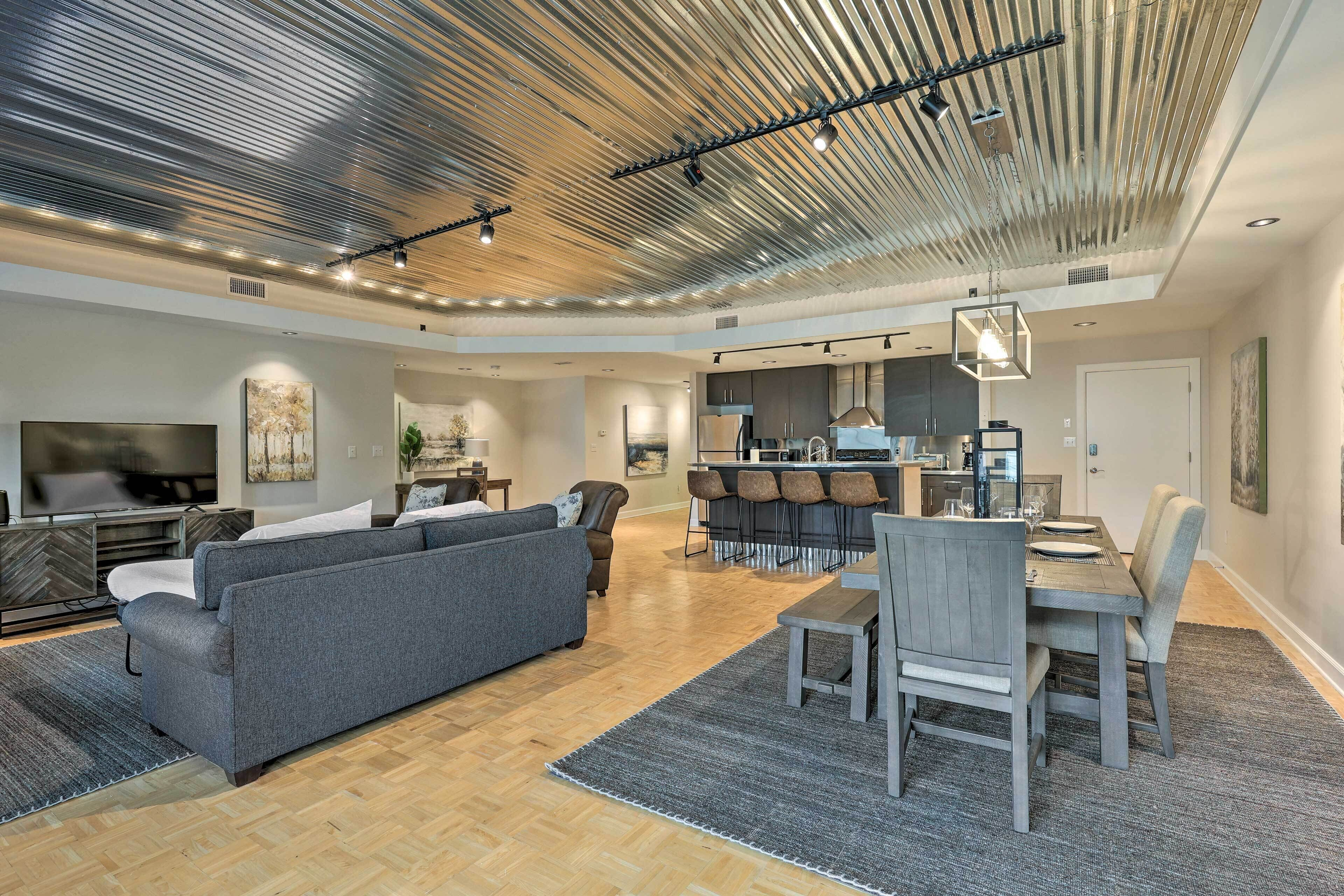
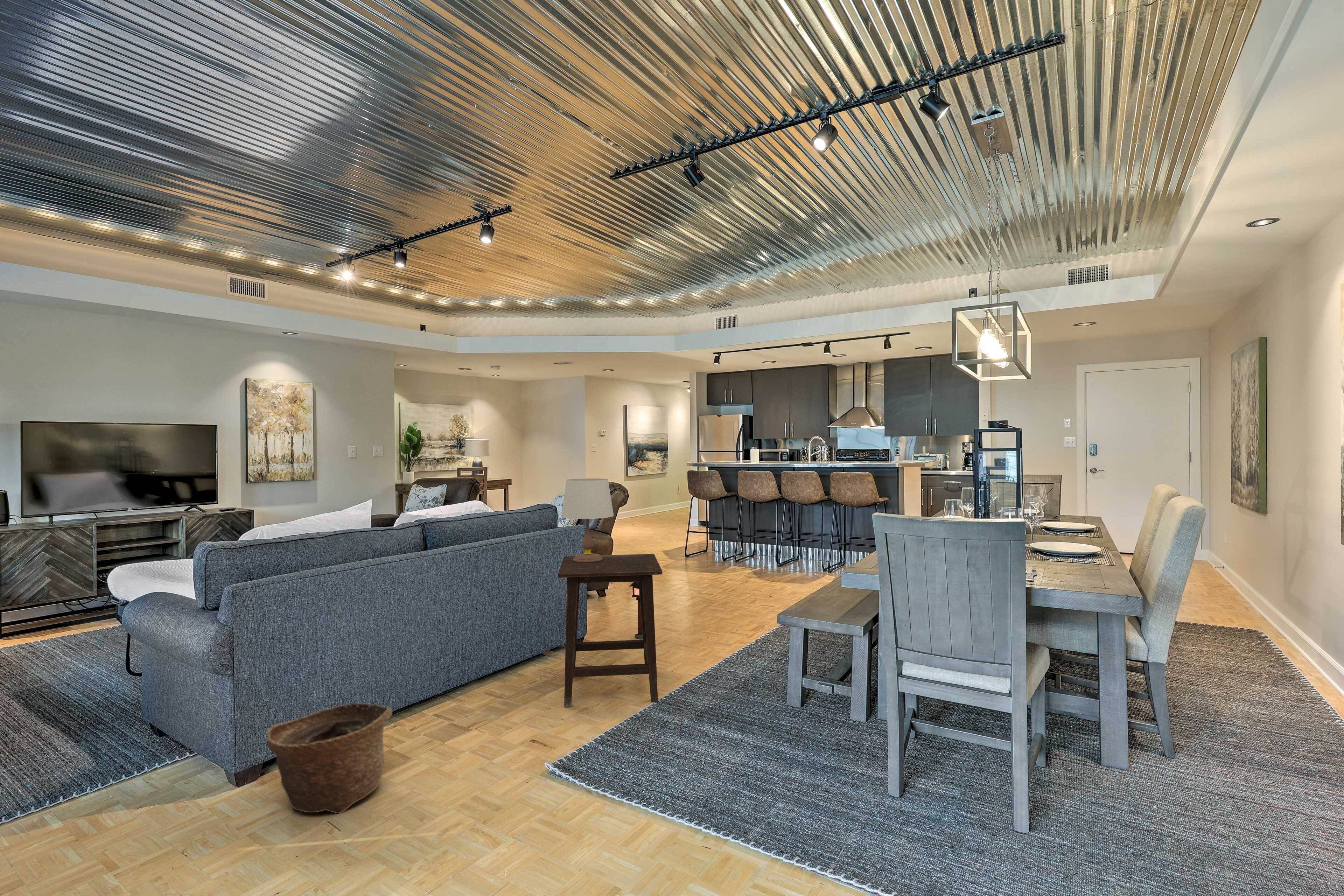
+ basket (331, 754)
+ table lamp (588, 519)
+ lantern (640, 609)
+ side table (610, 641)
